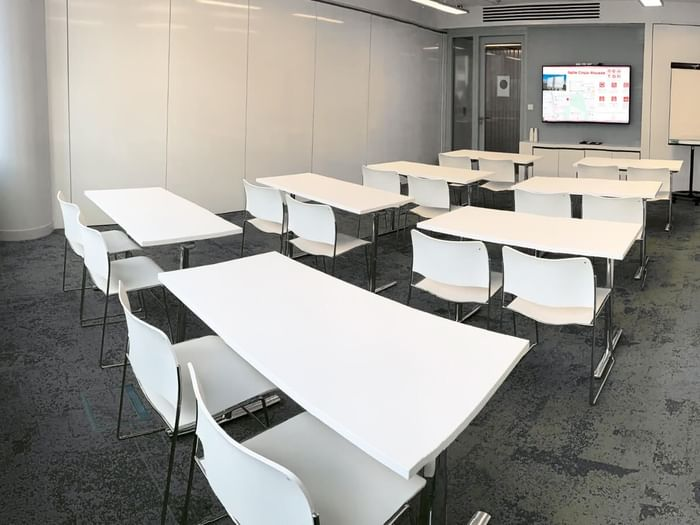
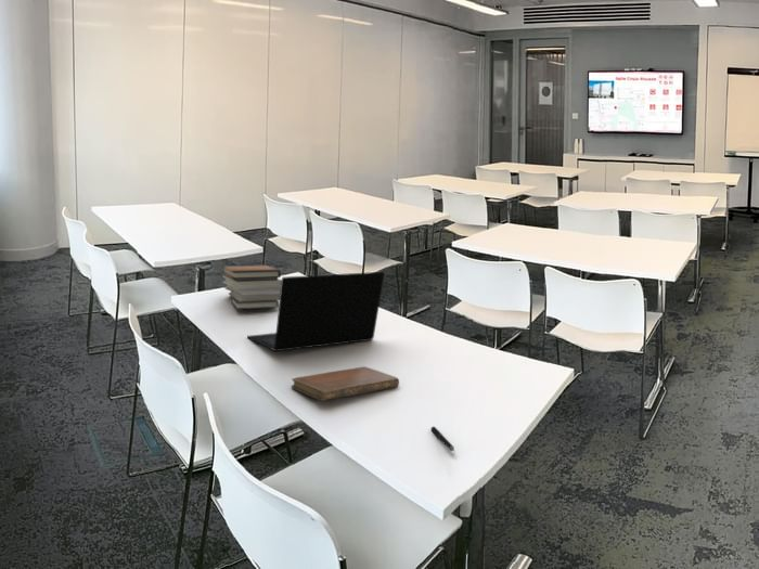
+ notebook (345, 383)
+ laptop (314, 306)
+ book stack (252, 285)
+ pen (442, 438)
